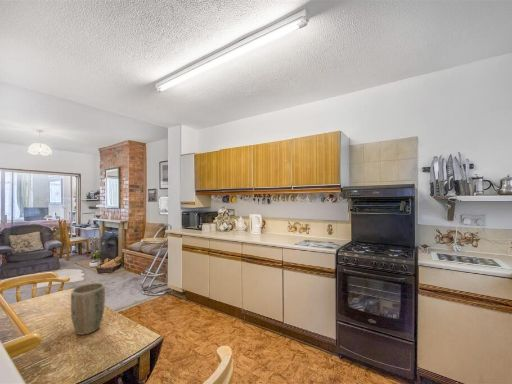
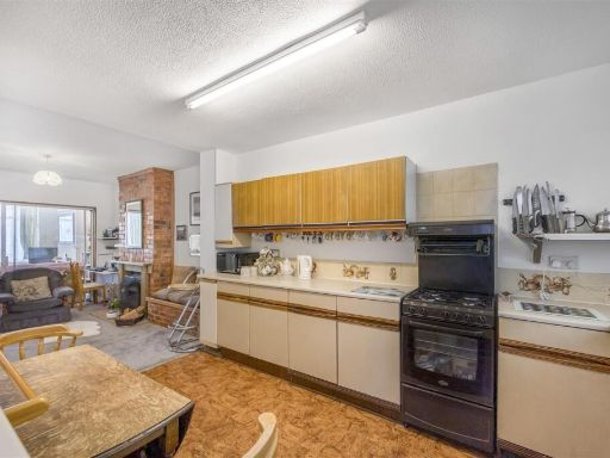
- plant pot (88, 308)
